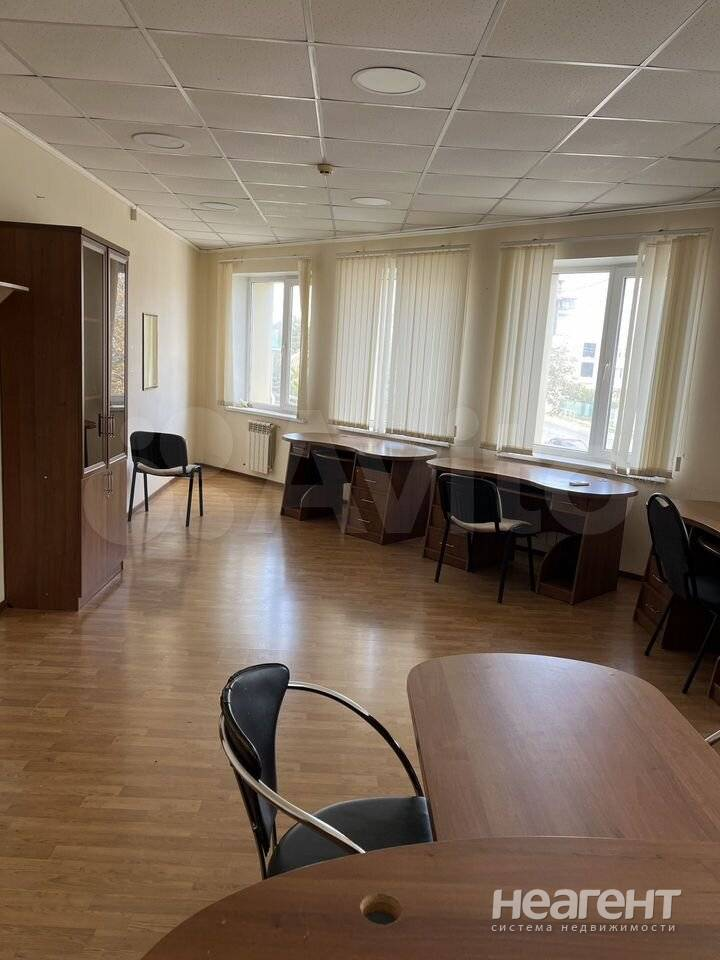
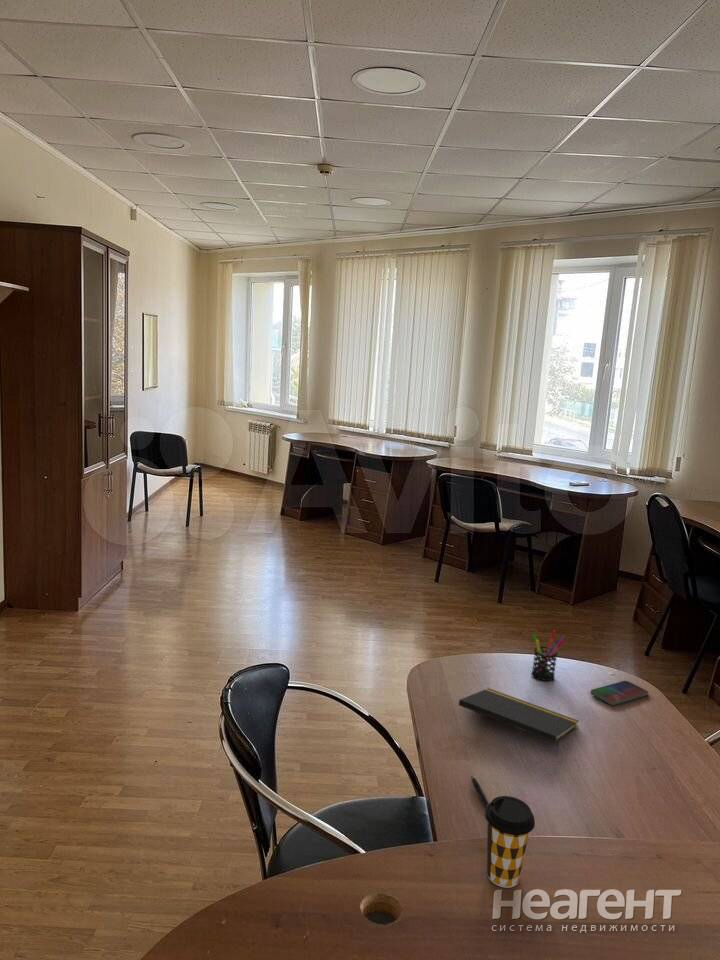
+ smartphone (619, 692)
+ notepad (518, 713)
+ pen holder (543, 652)
+ coffee cup (506, 842)
+ pen (484, 799)
